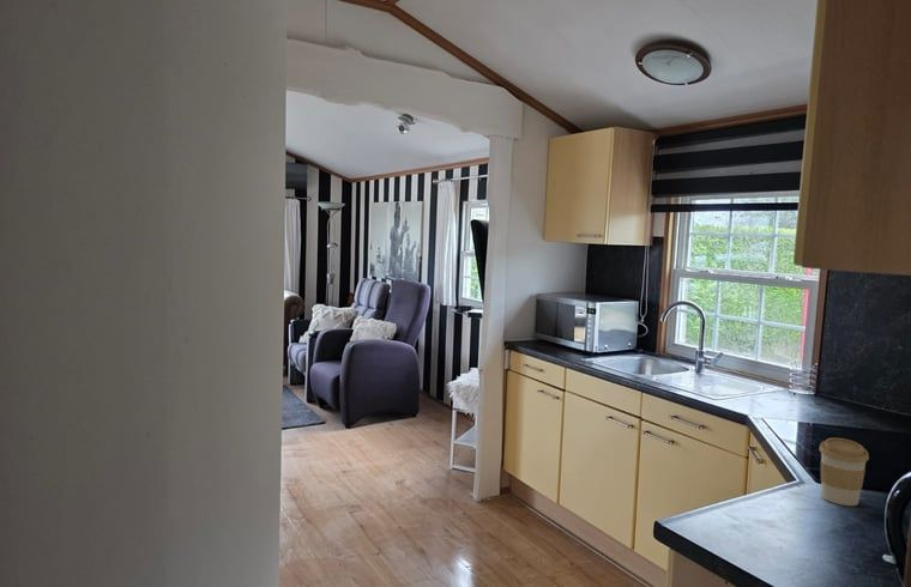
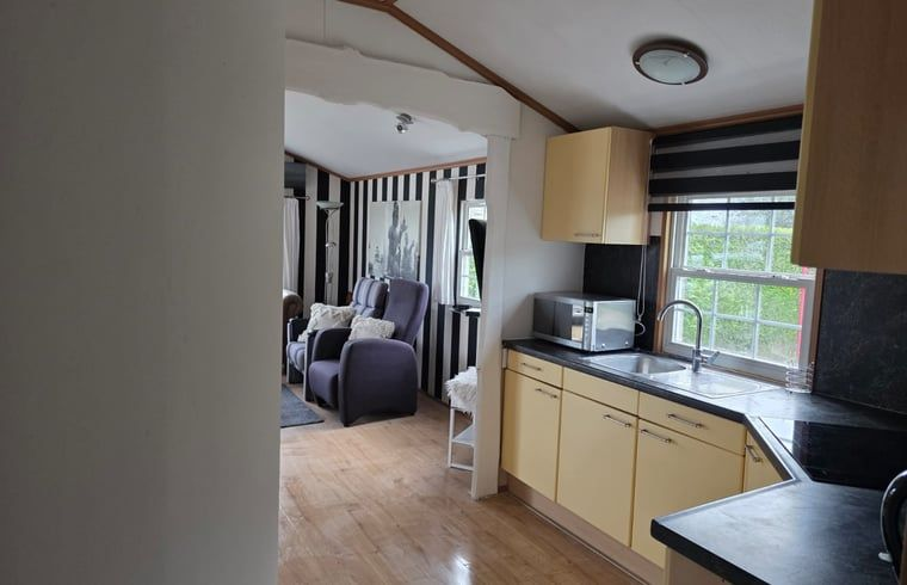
- coffee cup (841, 471)
